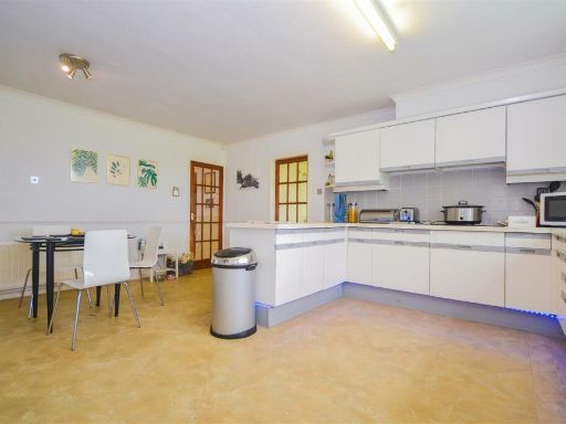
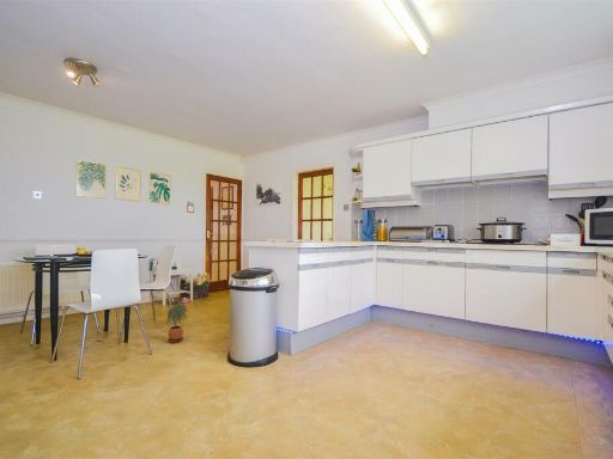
+ potted plant (176, 322)
